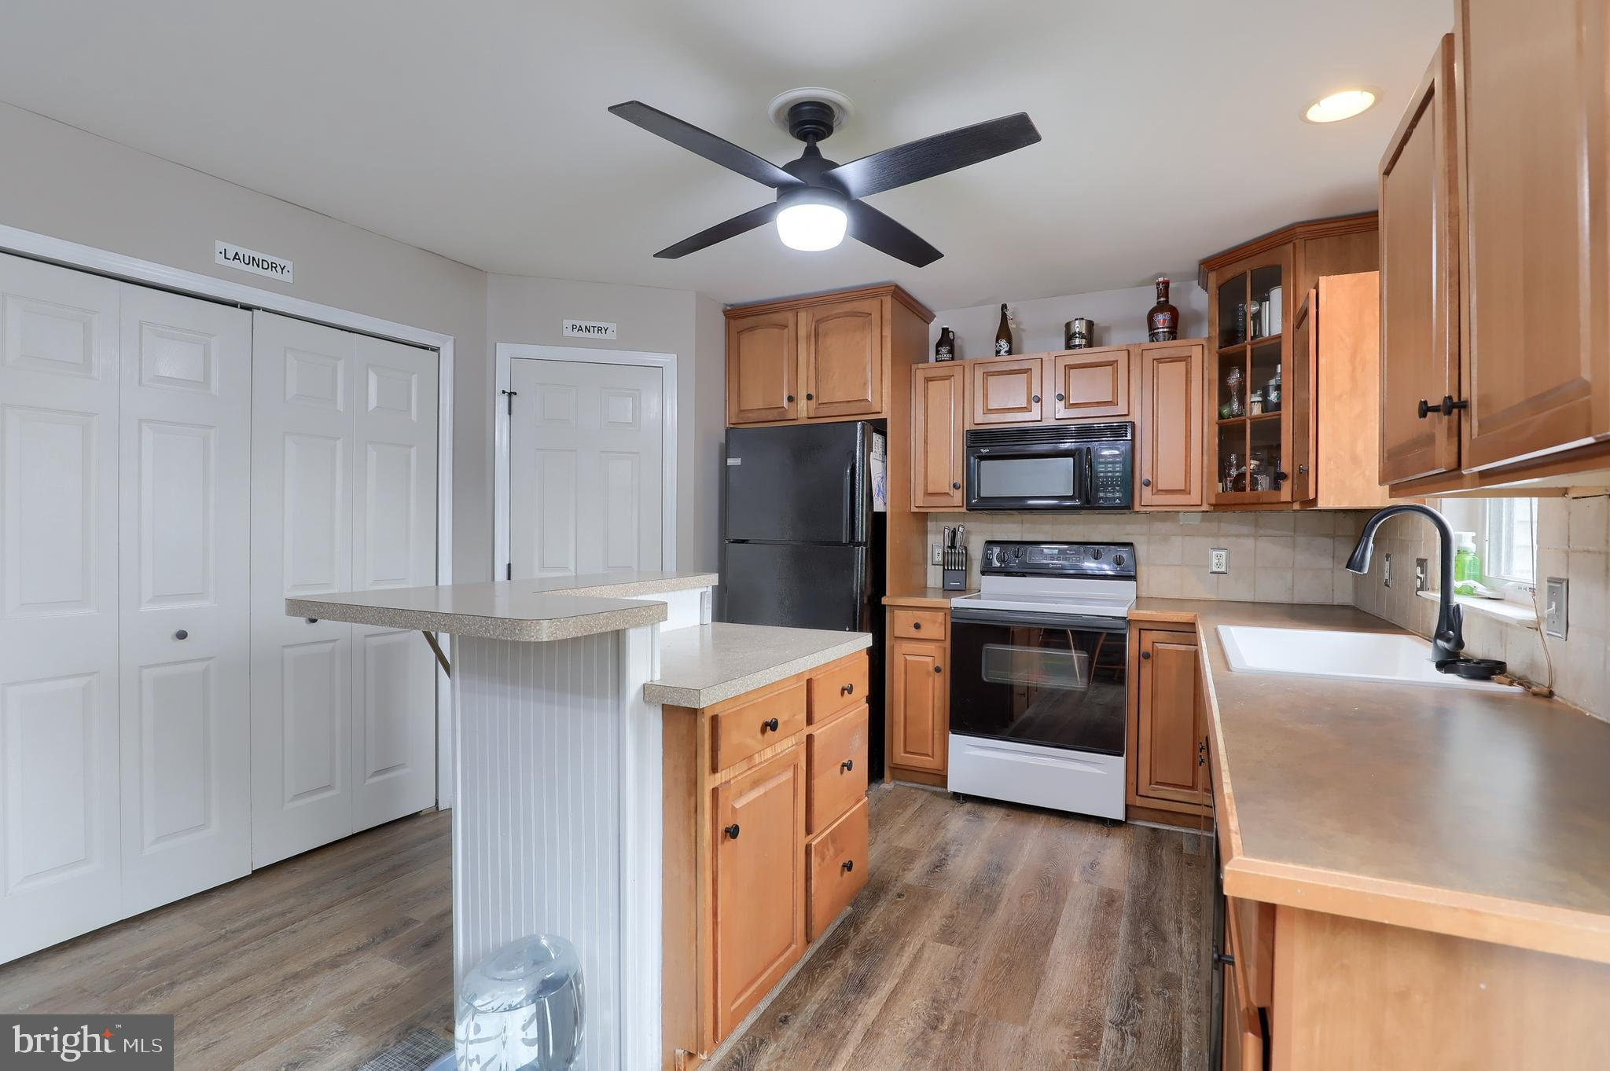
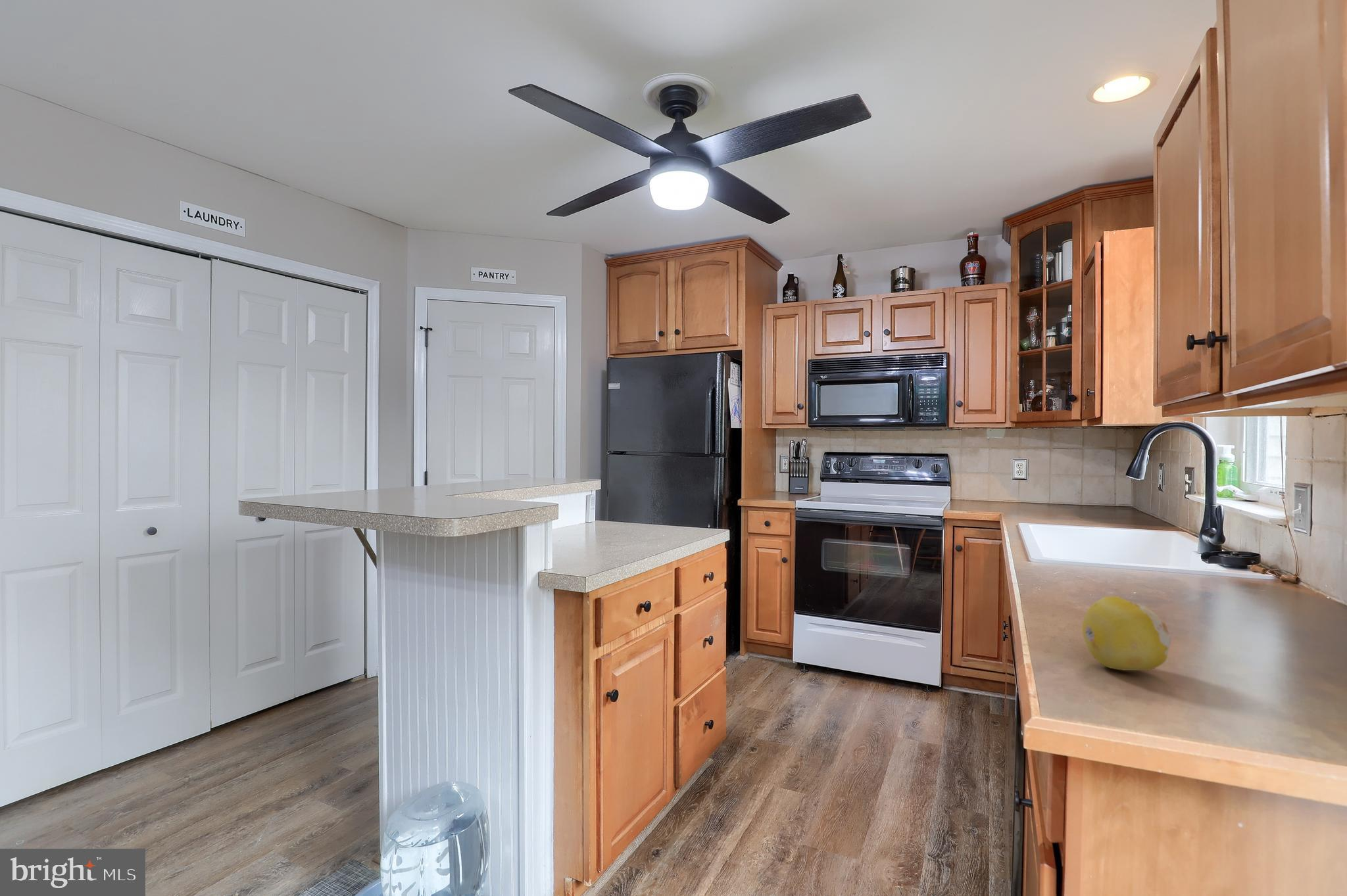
+ fruit (1125, 633)
